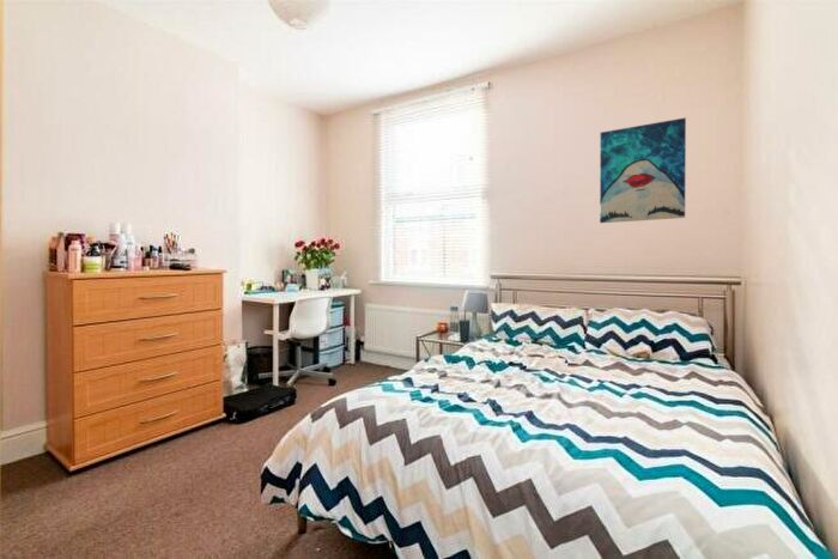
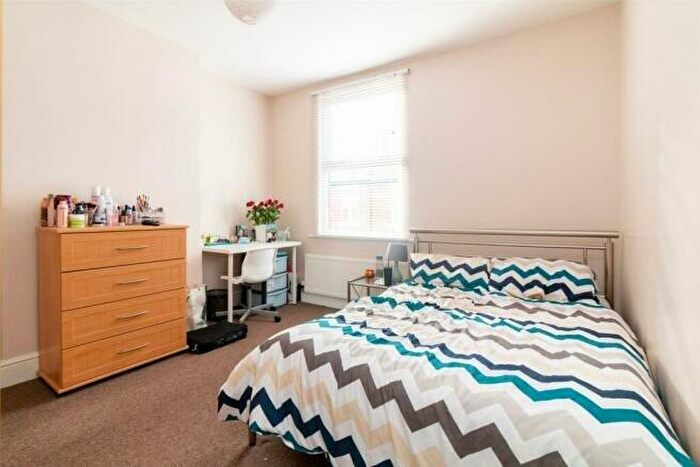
- wall art (640, 172)
